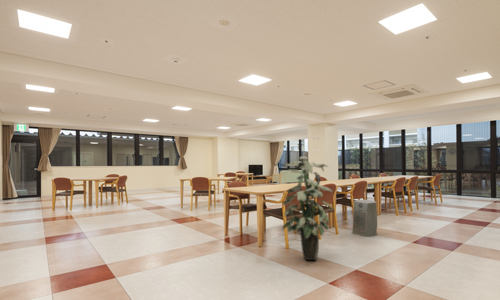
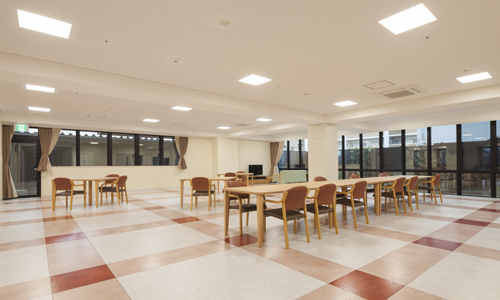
- fan (366, 217)
- indoor plant (305, 206)
